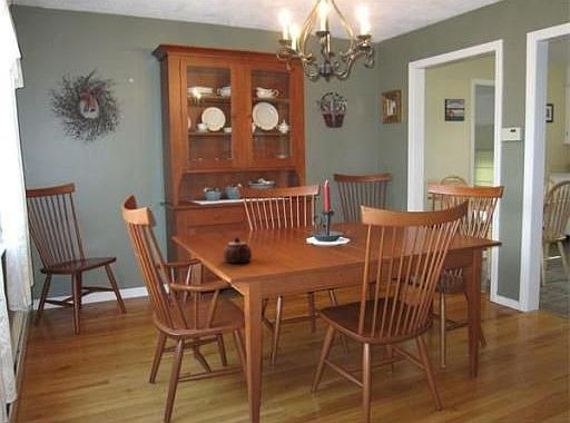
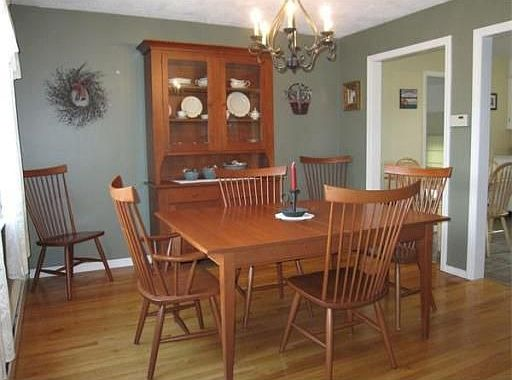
- teapot (237, 248)
